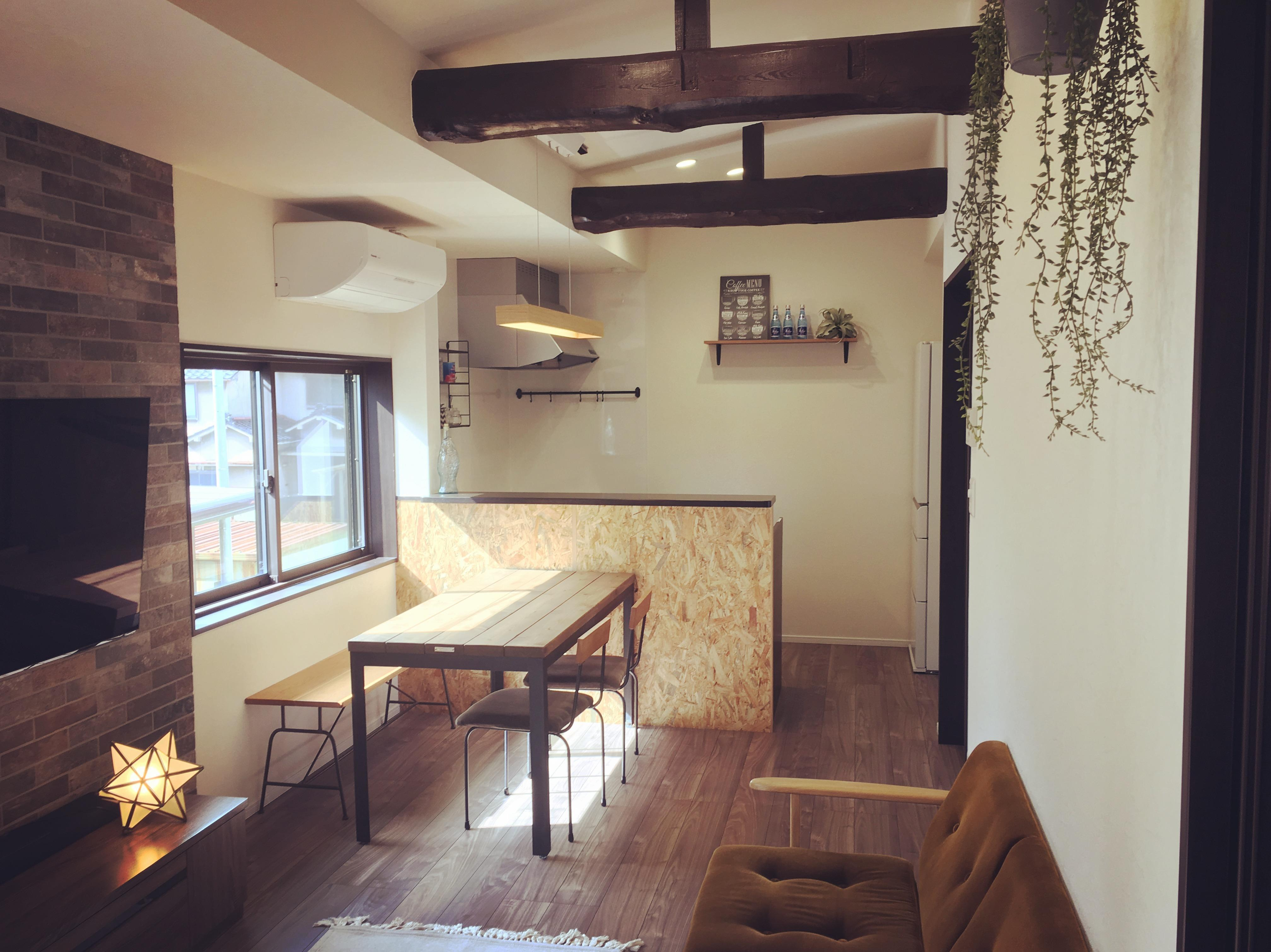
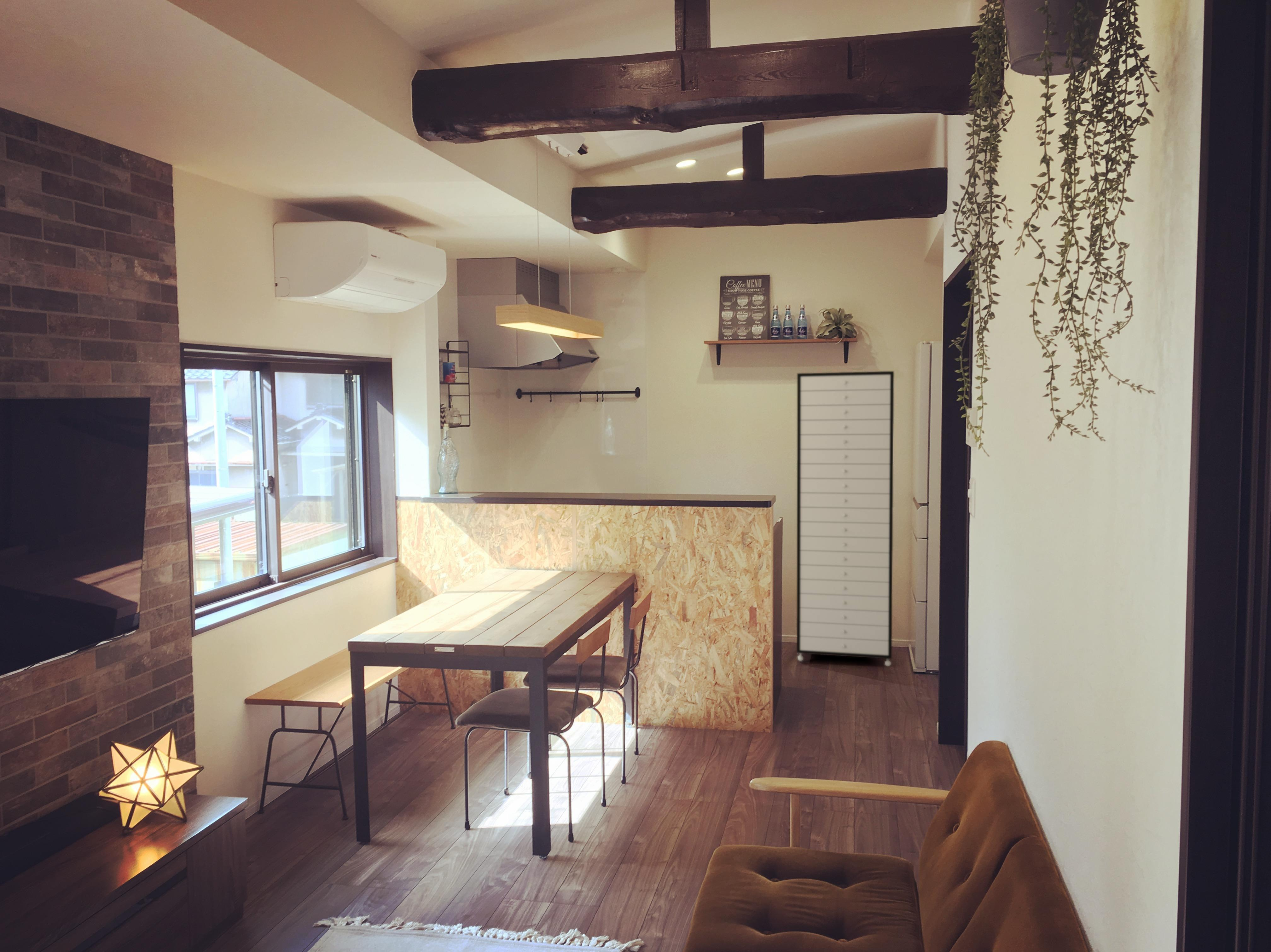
+ storage cabinet (846, 516)
